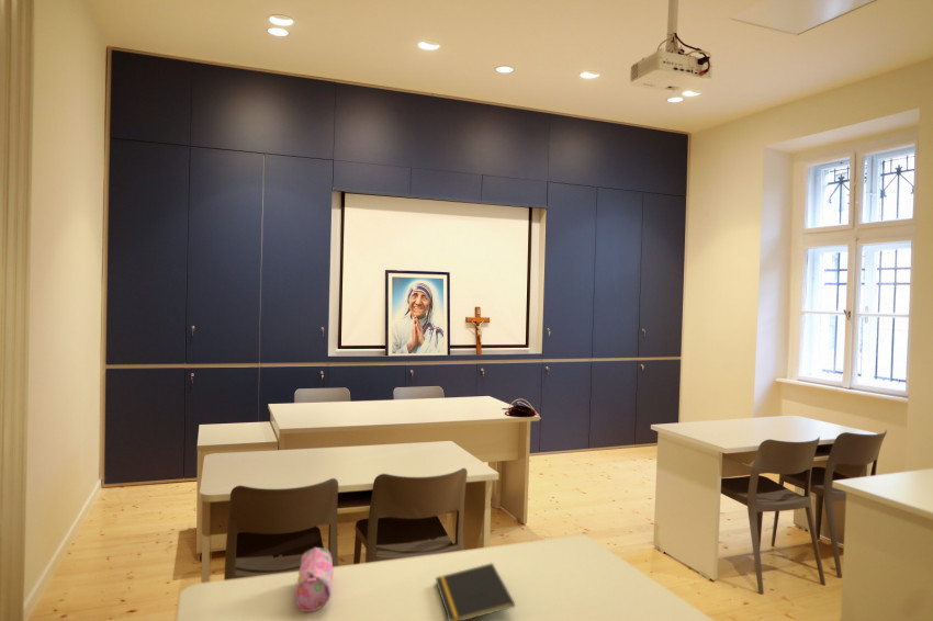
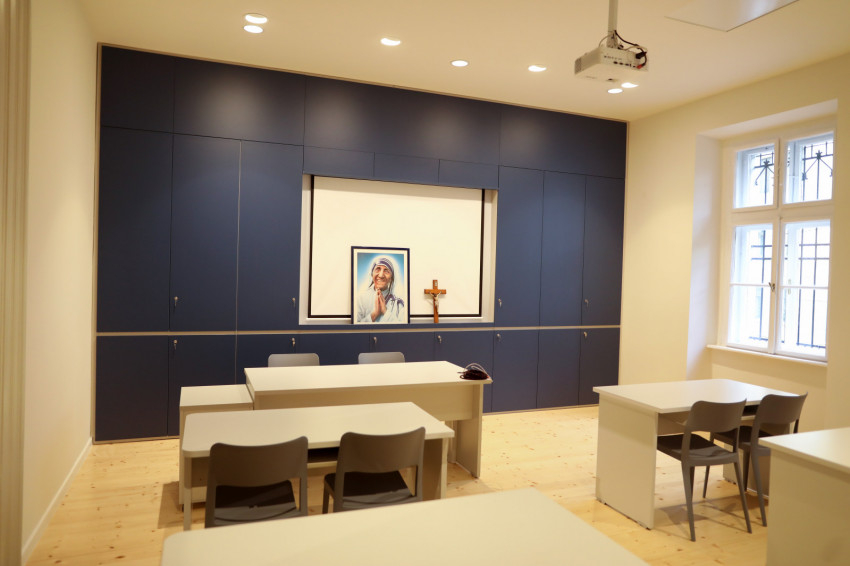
- pencil case (314, 576)
- notepad (472, 591)
